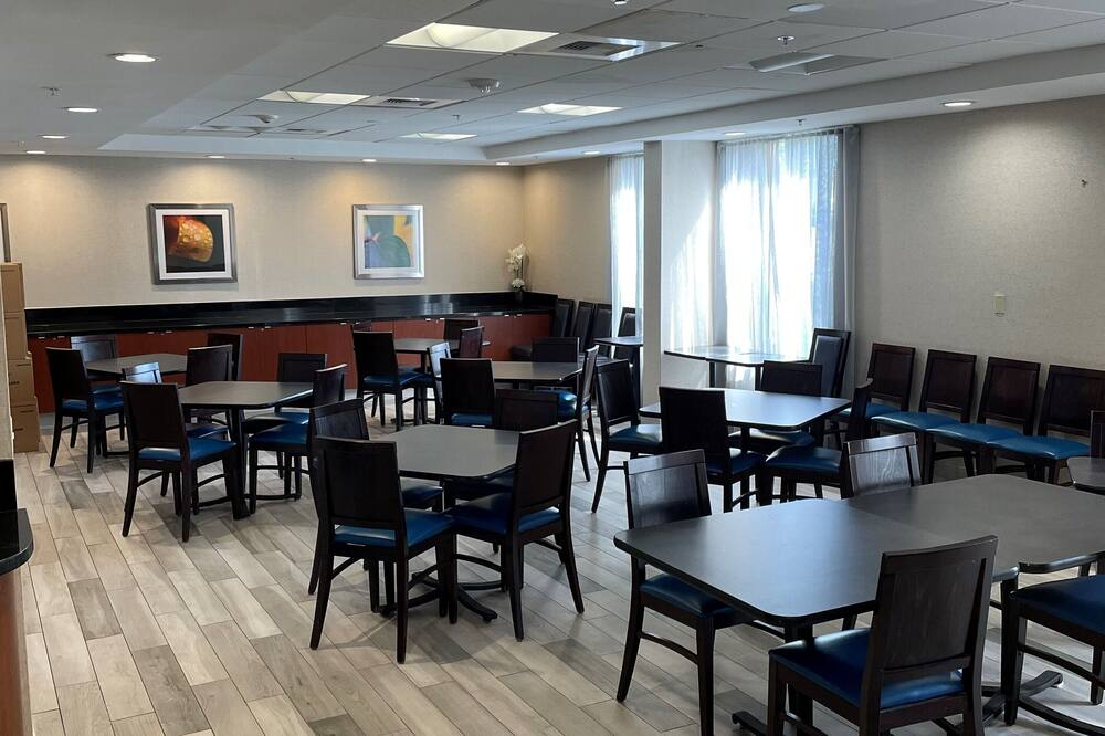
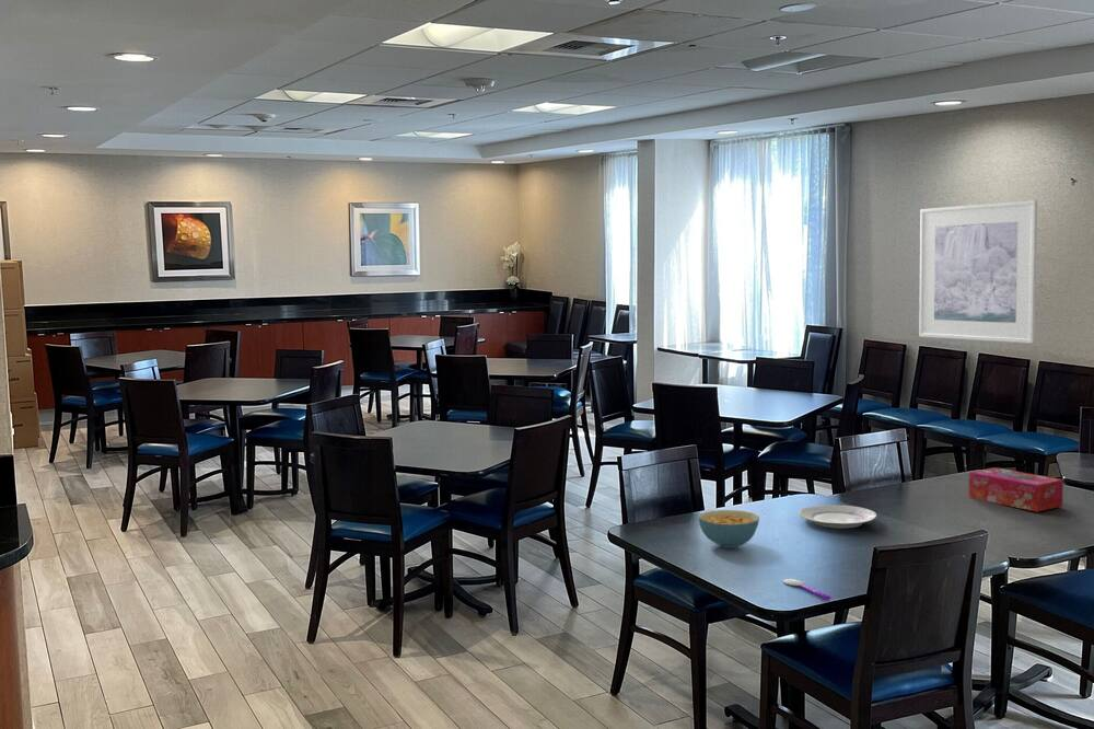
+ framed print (974, 273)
+ plate (837, 517)
+ cereal bowl (729, 531)
+ spoon (806, 587)
+ tissue box (1014, 488)
